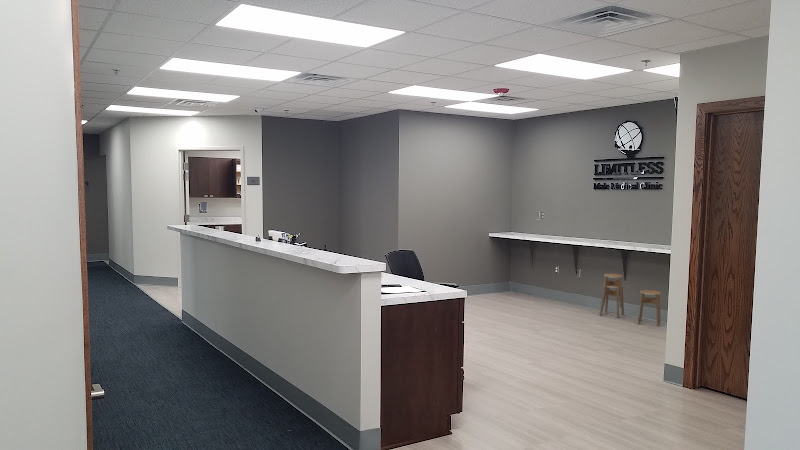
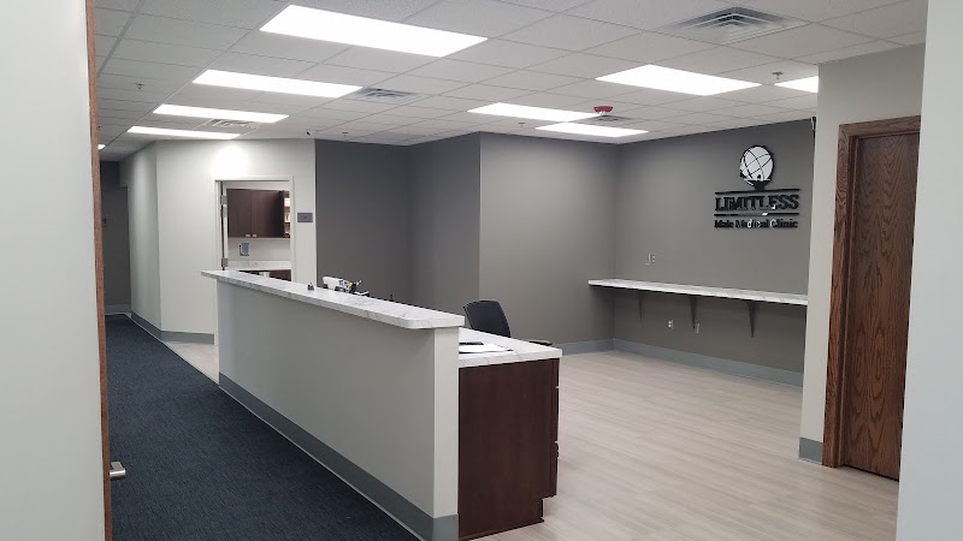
- stool (622, 298)
